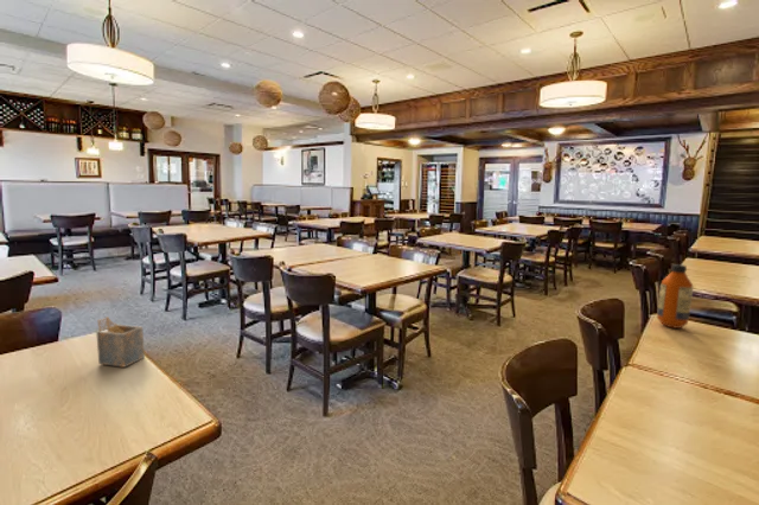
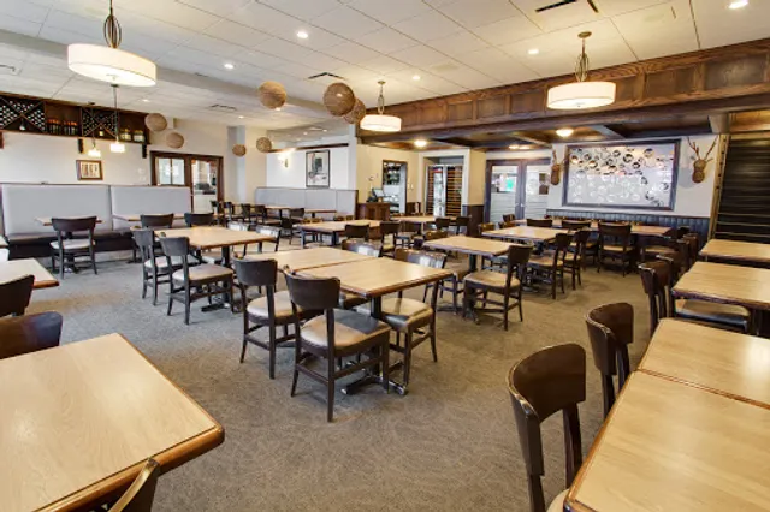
- bottle (675, 295)
- napkin holder (120, 339)
